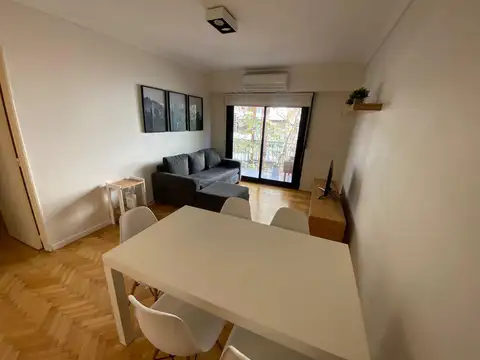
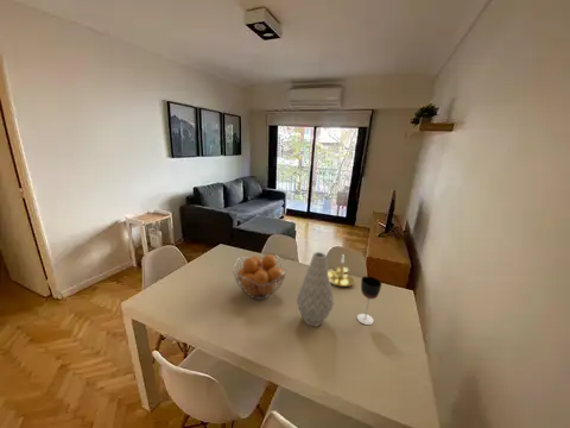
+ wineglass (368, 300)
+ vase (316, 288)
+ fruit basket (259, 275)
+ candle holder (338, 266)
